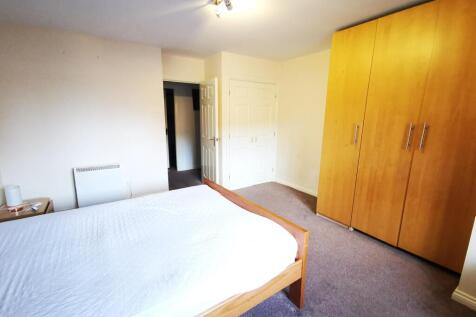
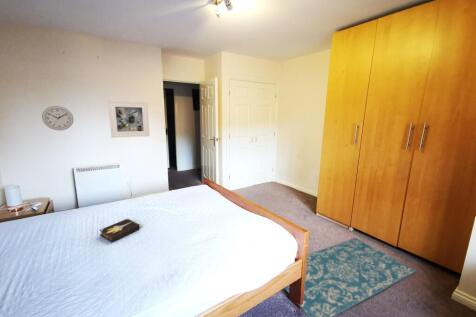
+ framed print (129, 119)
+ wall clock (58, 118)
+ hardback book (120, 229)
+ rug (341, 269)
